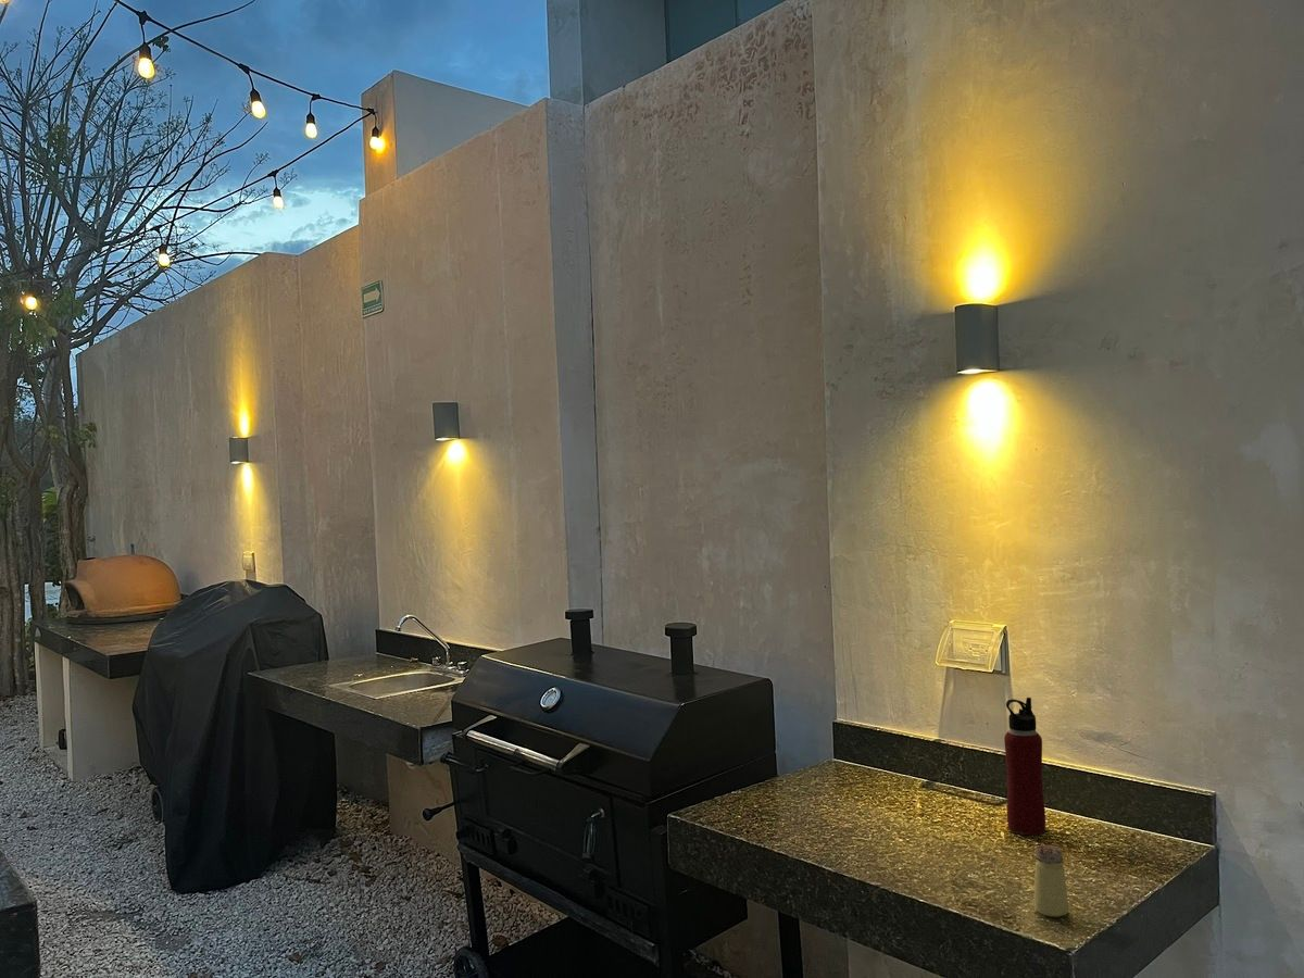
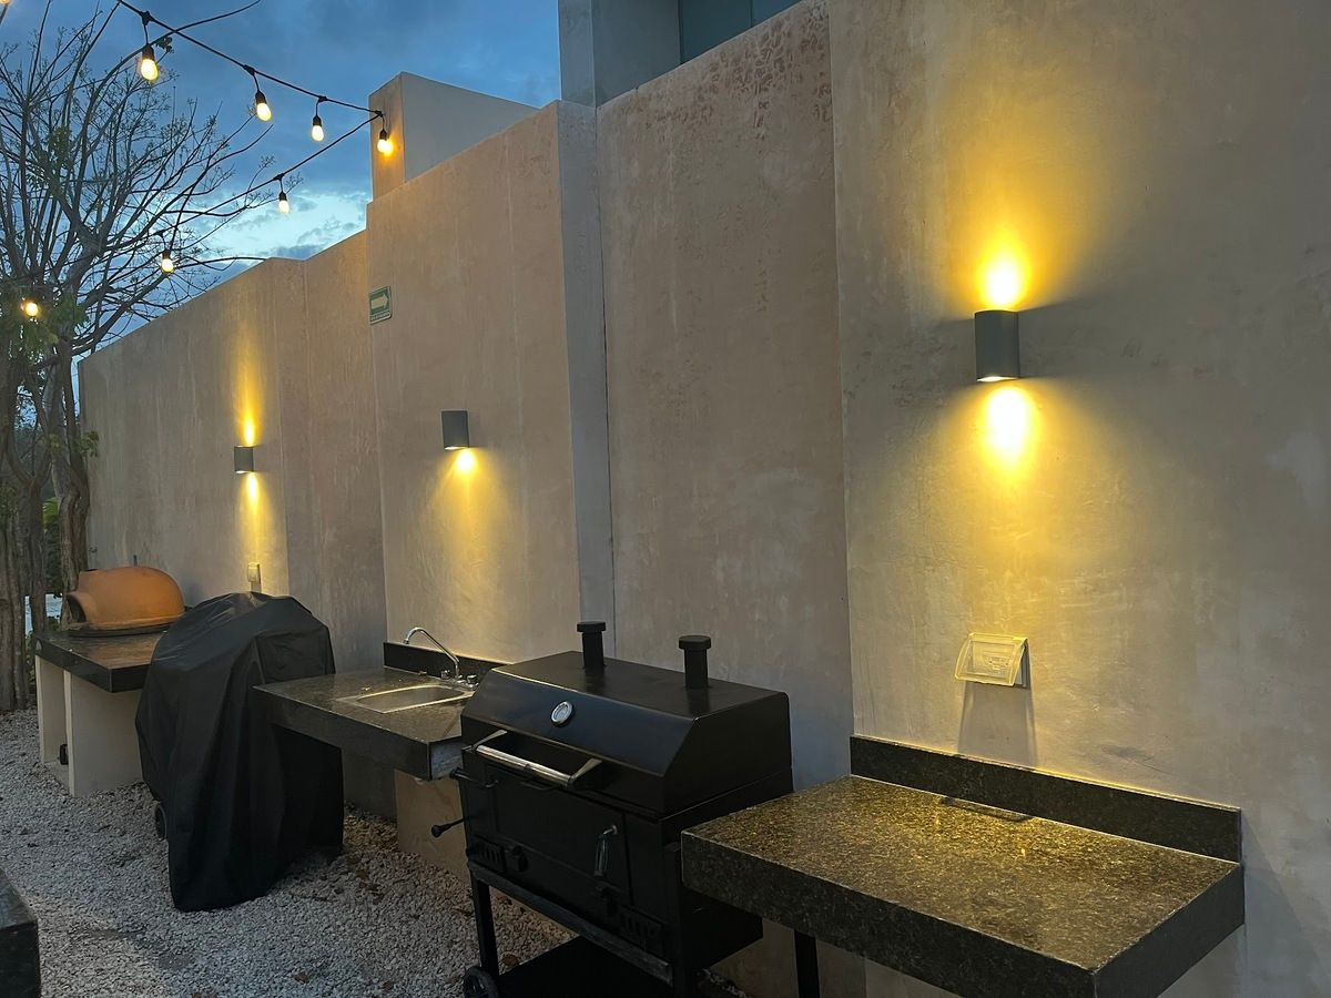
- water bottle (1024, 763)
- saltshaker (1050, 879)
